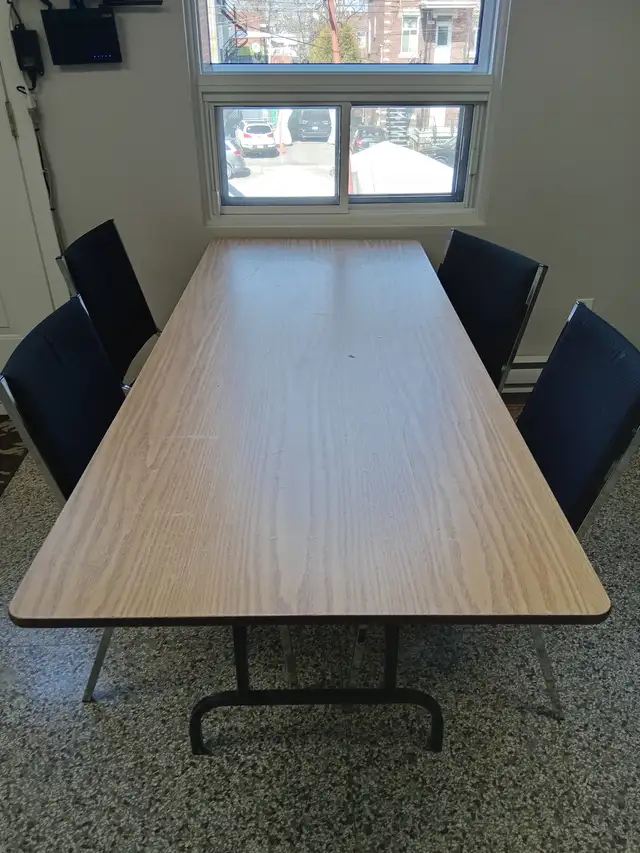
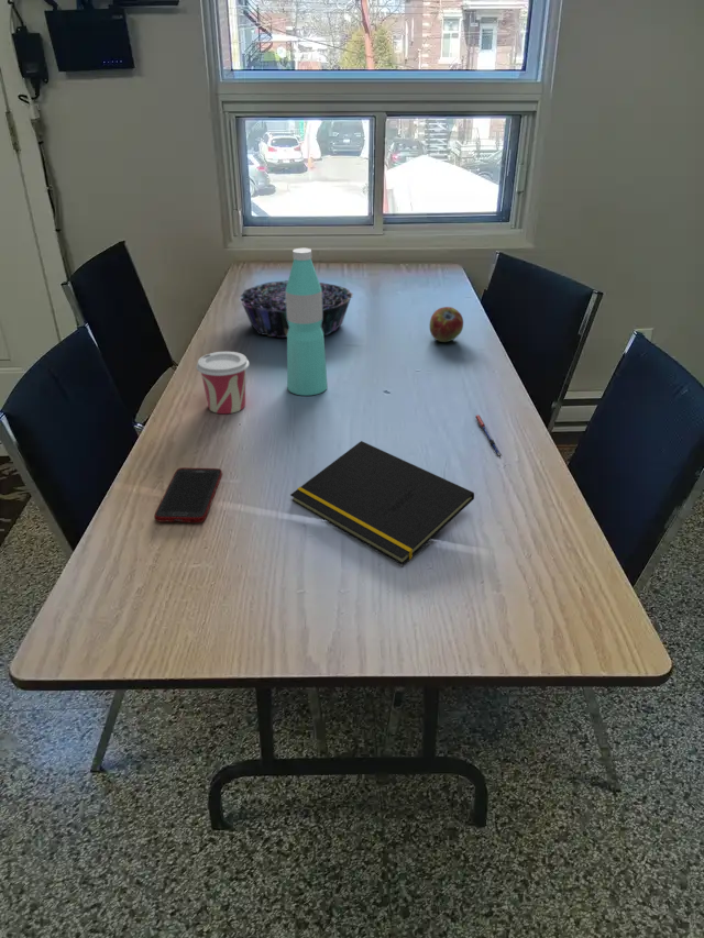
+ pen (487, 434)
+ decorative bowl (286, 310)
+ water bottle (305, 322)
+ notepad (380, 496)
+ cell phone (189, 494)
+ fruit (446, 324)
+ cup (224, 383)
